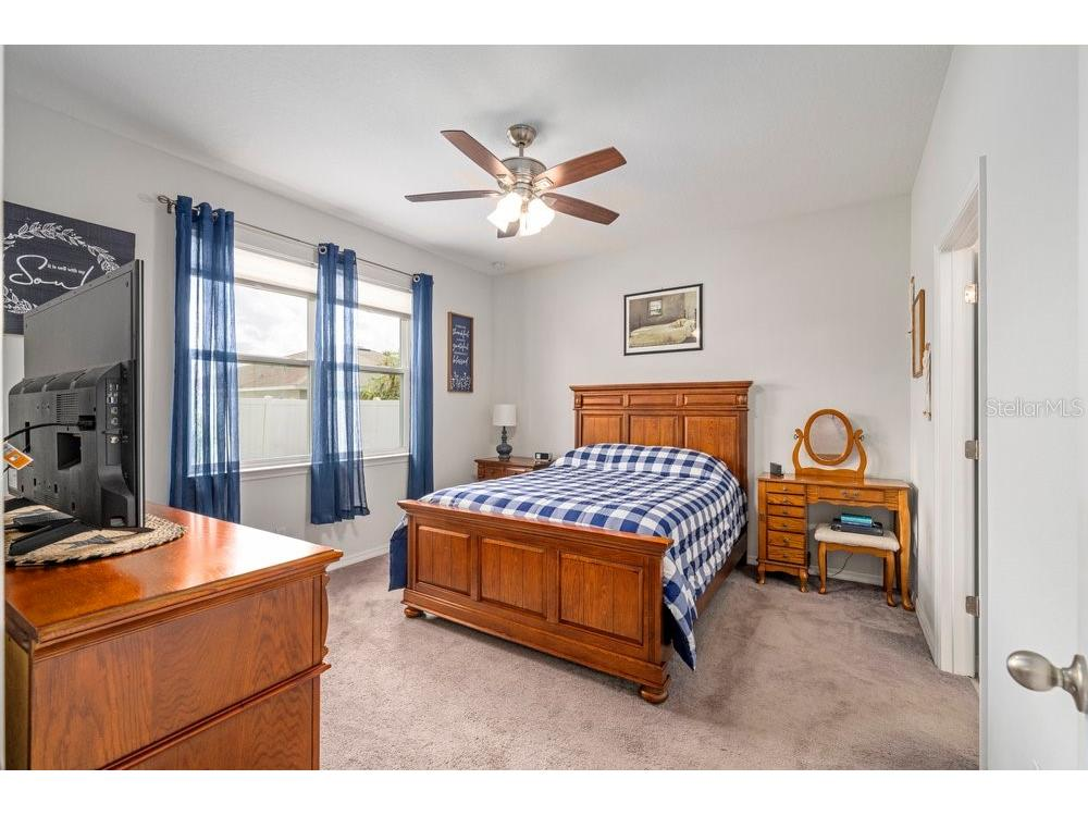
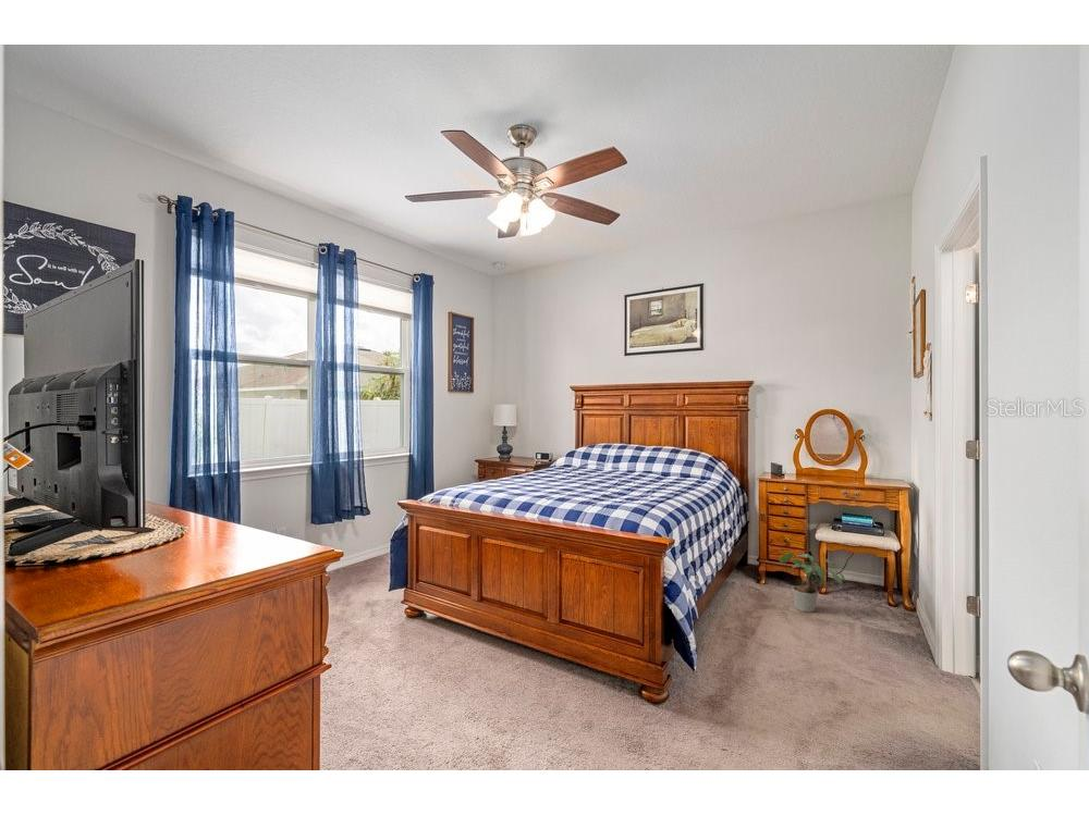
+ potted plant (812, 581)
